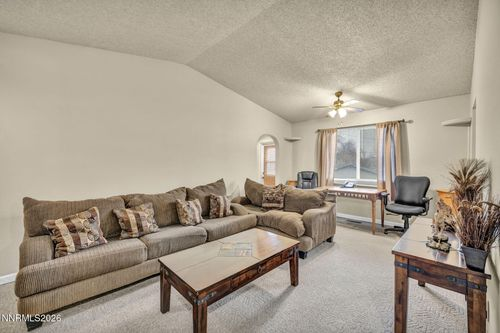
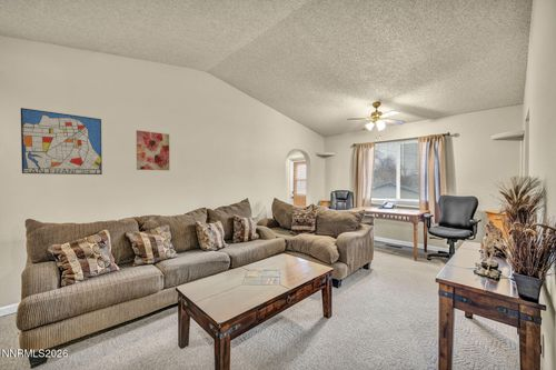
+ wall art (153, 151)
+ wall art (64, 143)
